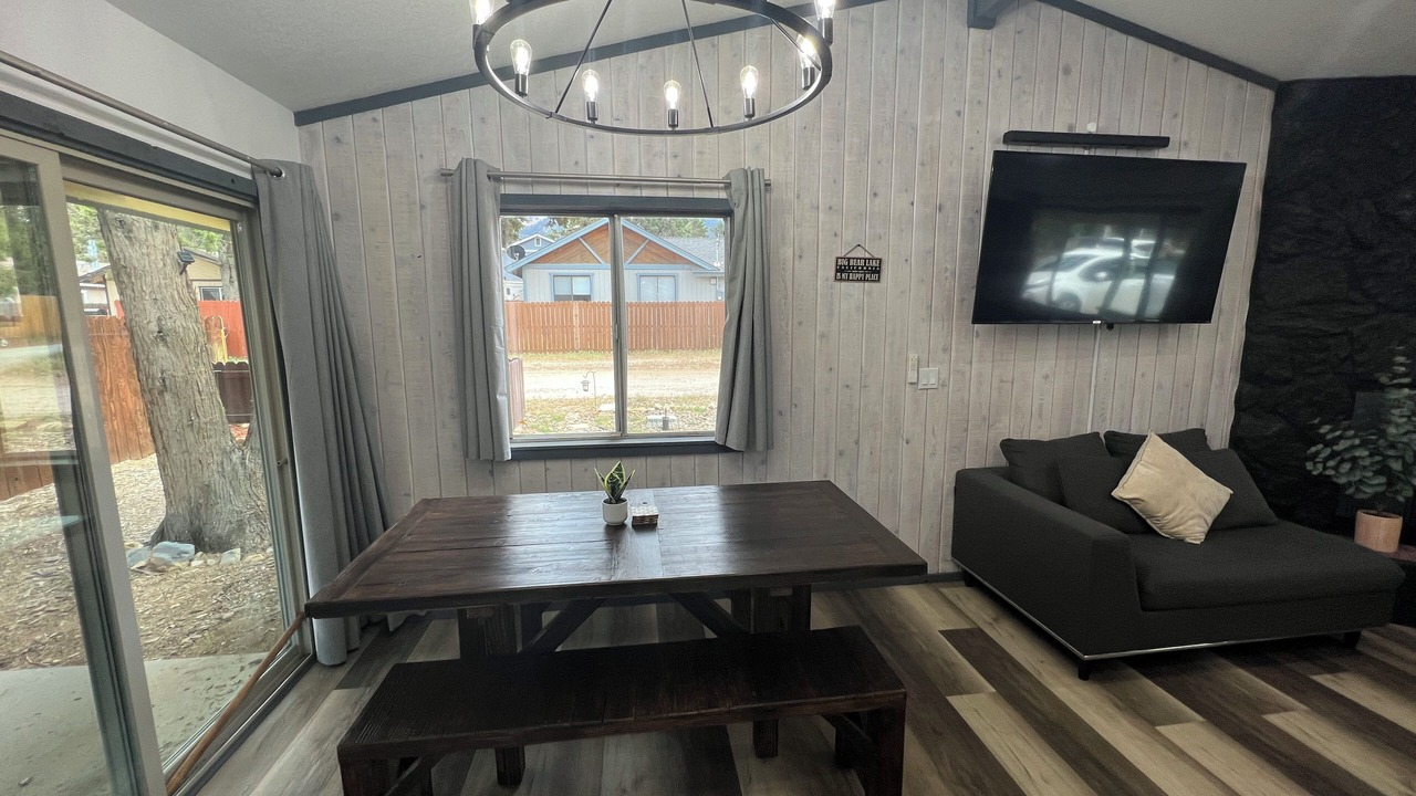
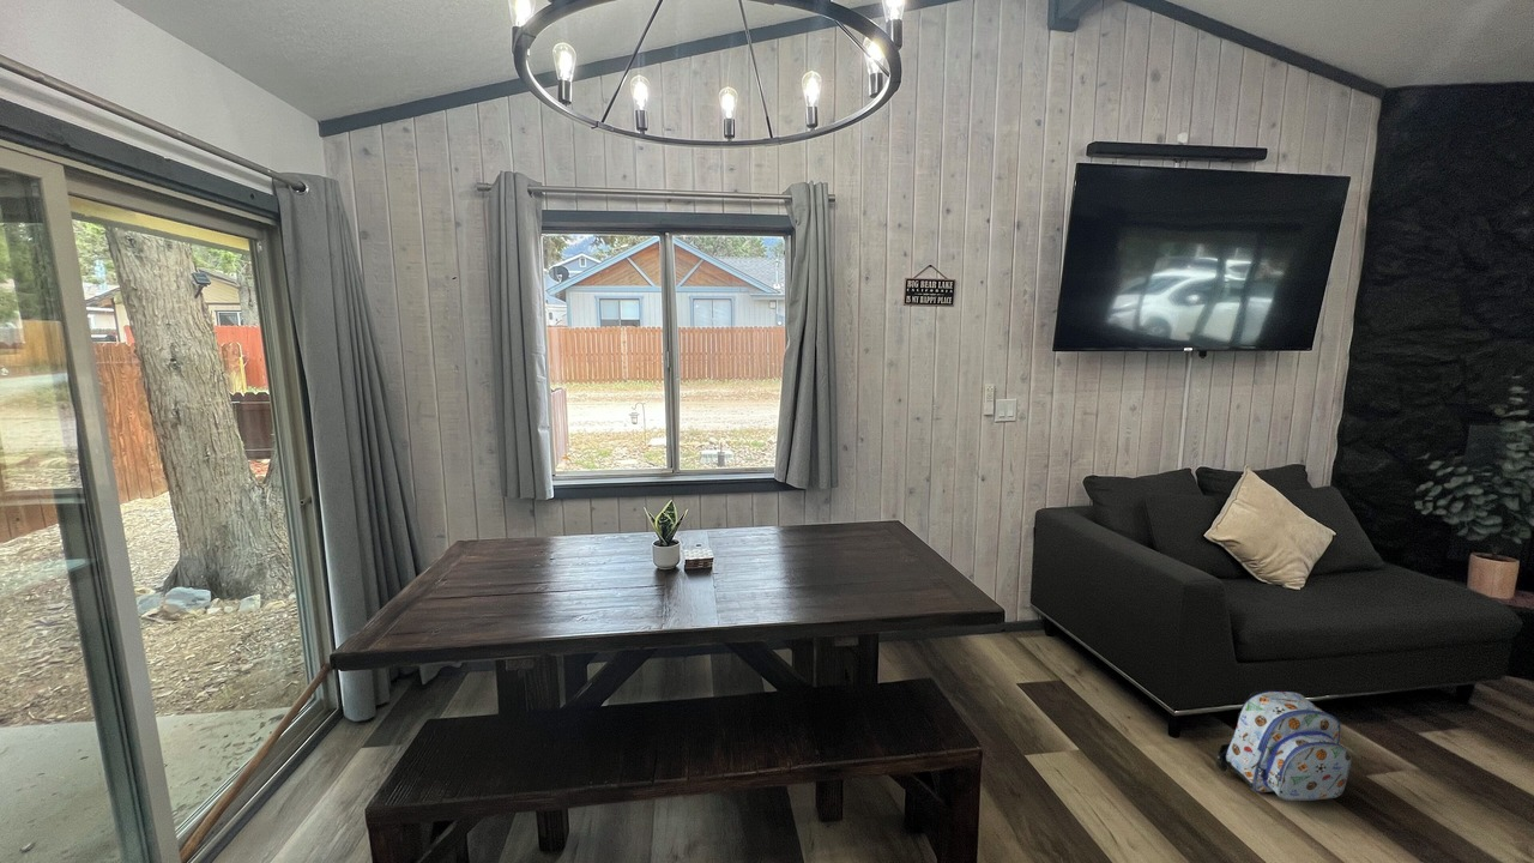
+ backpack (1286, 743)
